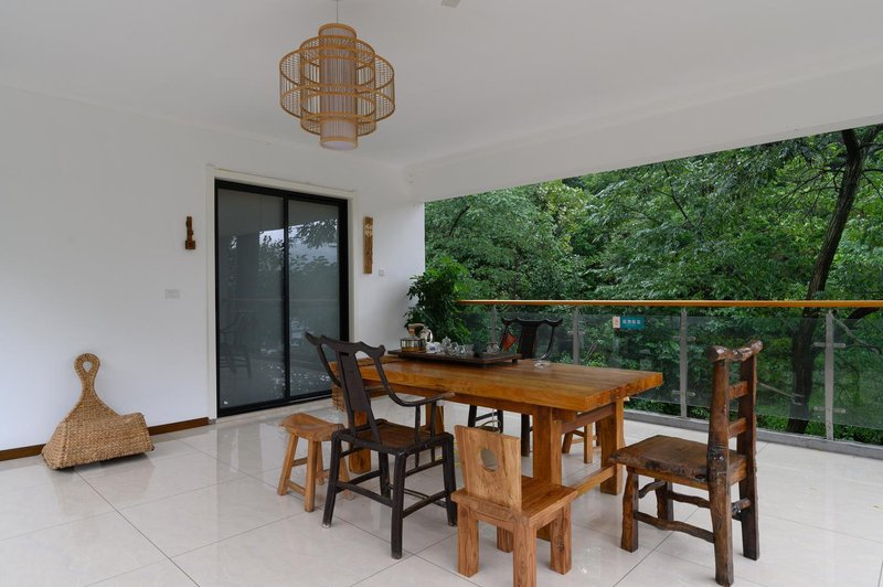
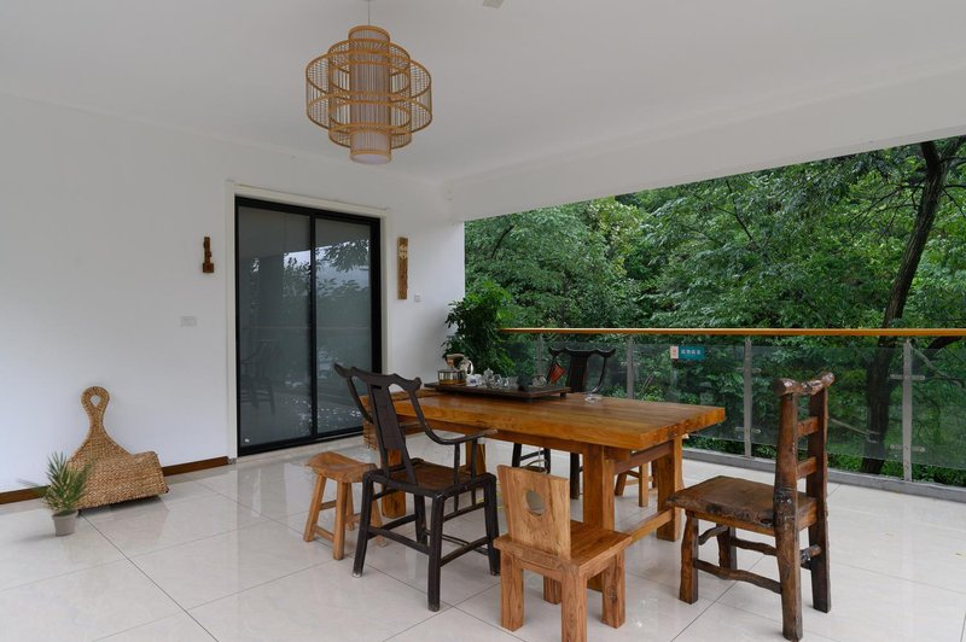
+ potted plant (64, 494)
